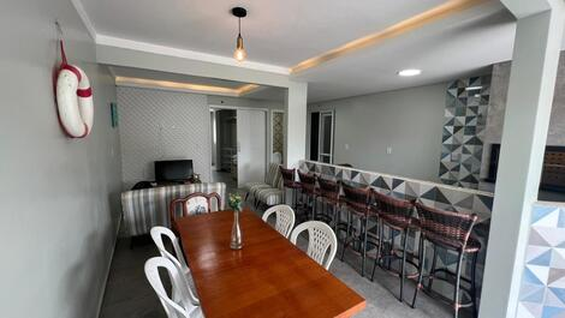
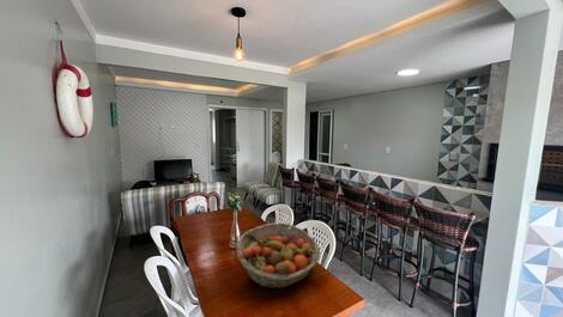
+ fruit basket (278, 252)
